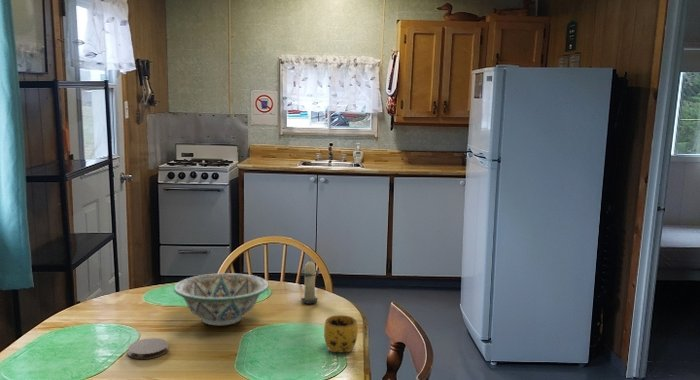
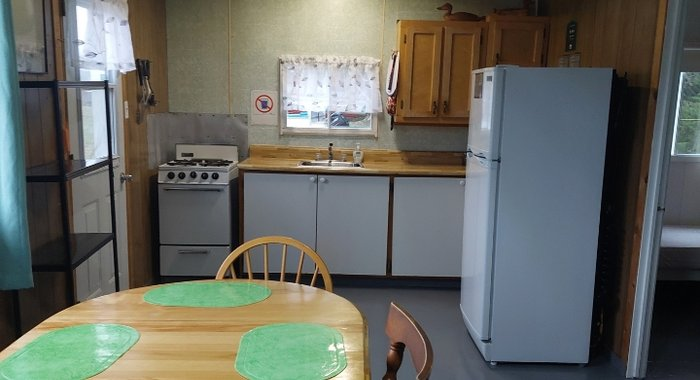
- coaster (148, 348)
- candle (309, 280)
- decorative bowl (222, 301)
- mug (340, 332)
